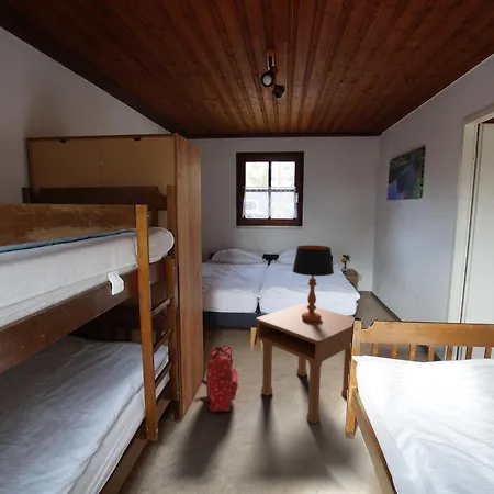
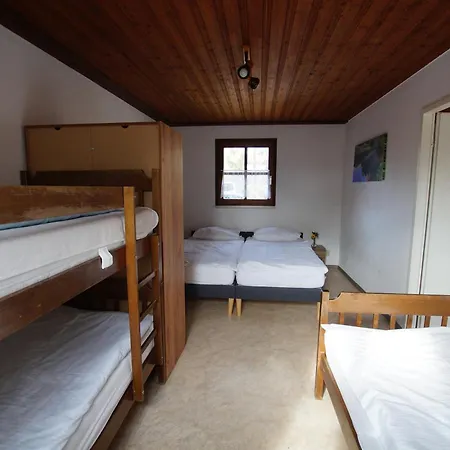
- table lamp (312, 283)
- backpack (216, 374)
- nightstand (307, 357)
